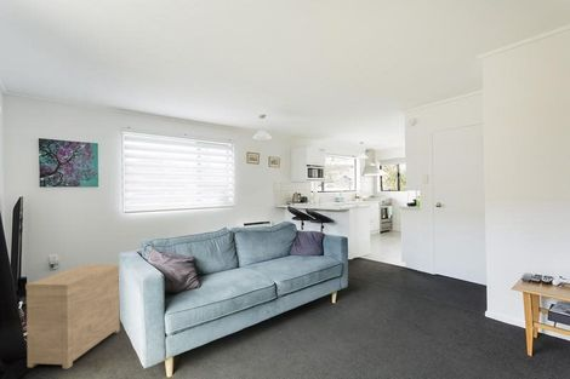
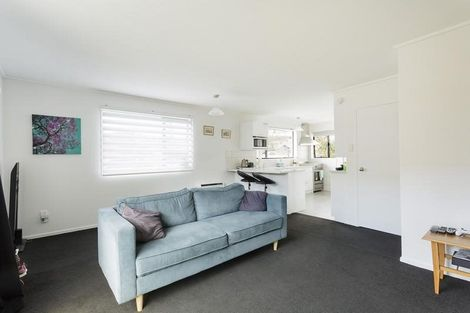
- side table (75, 309)
